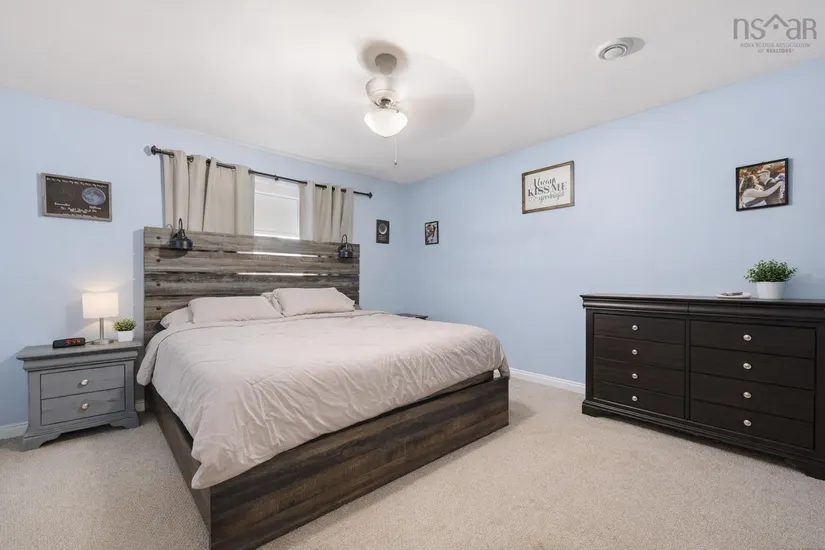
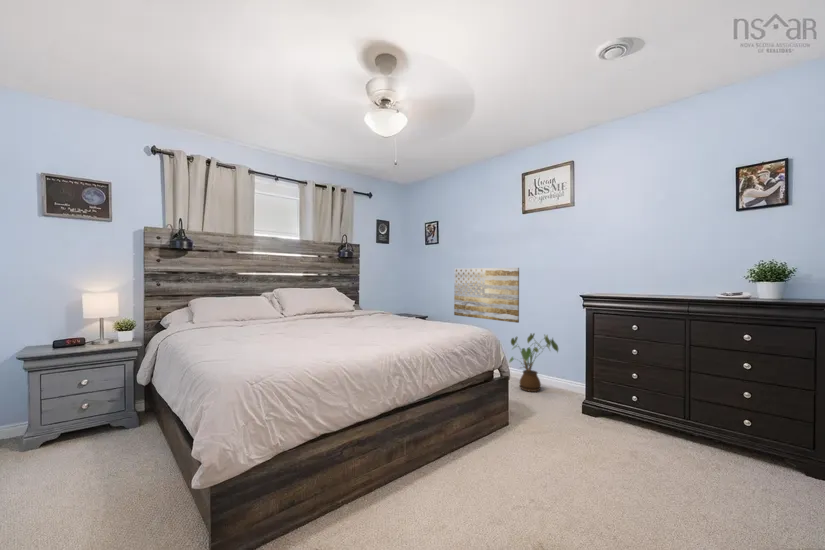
+ house plant (531, 362)
+ wall art (484, 293)
